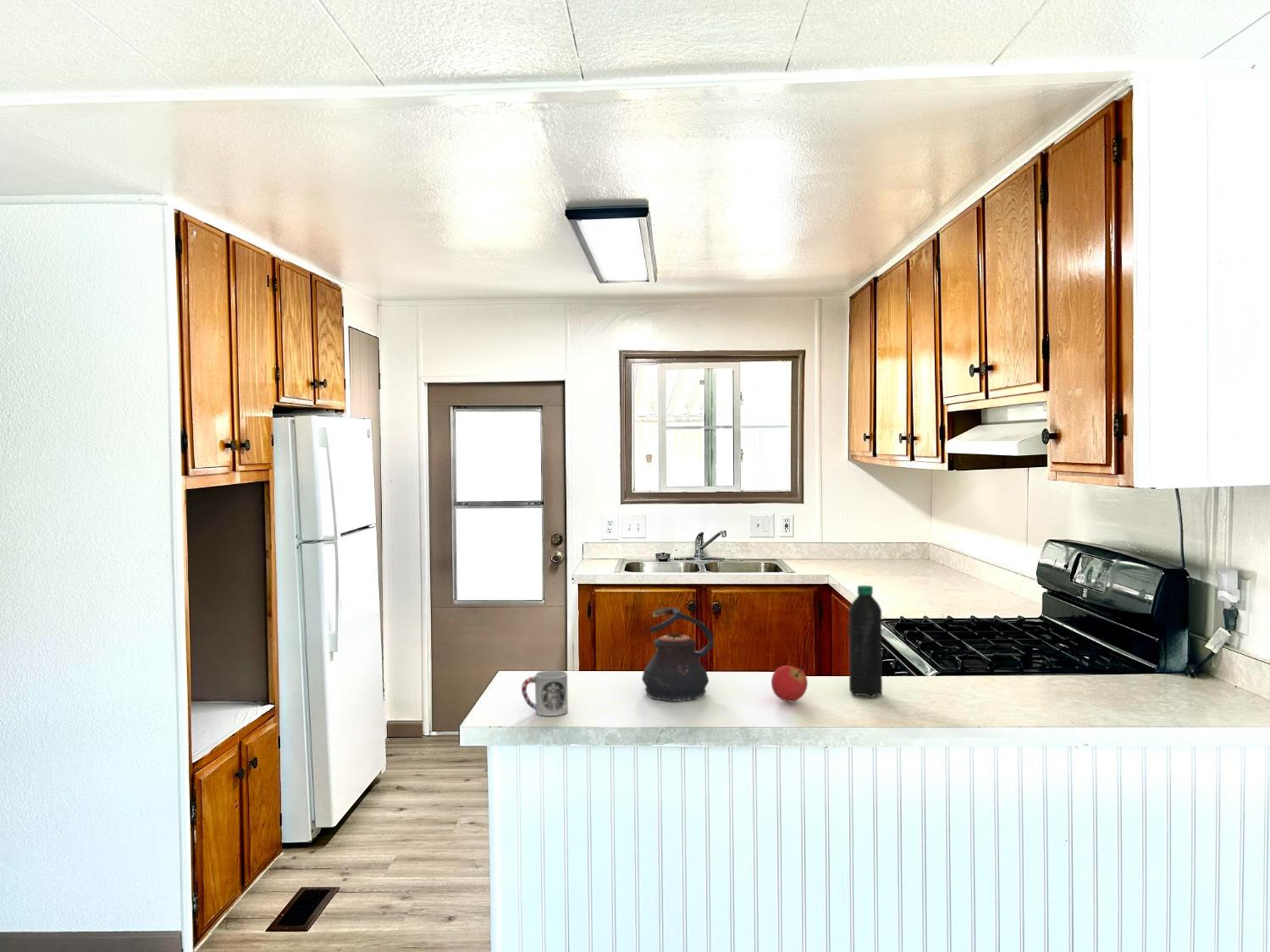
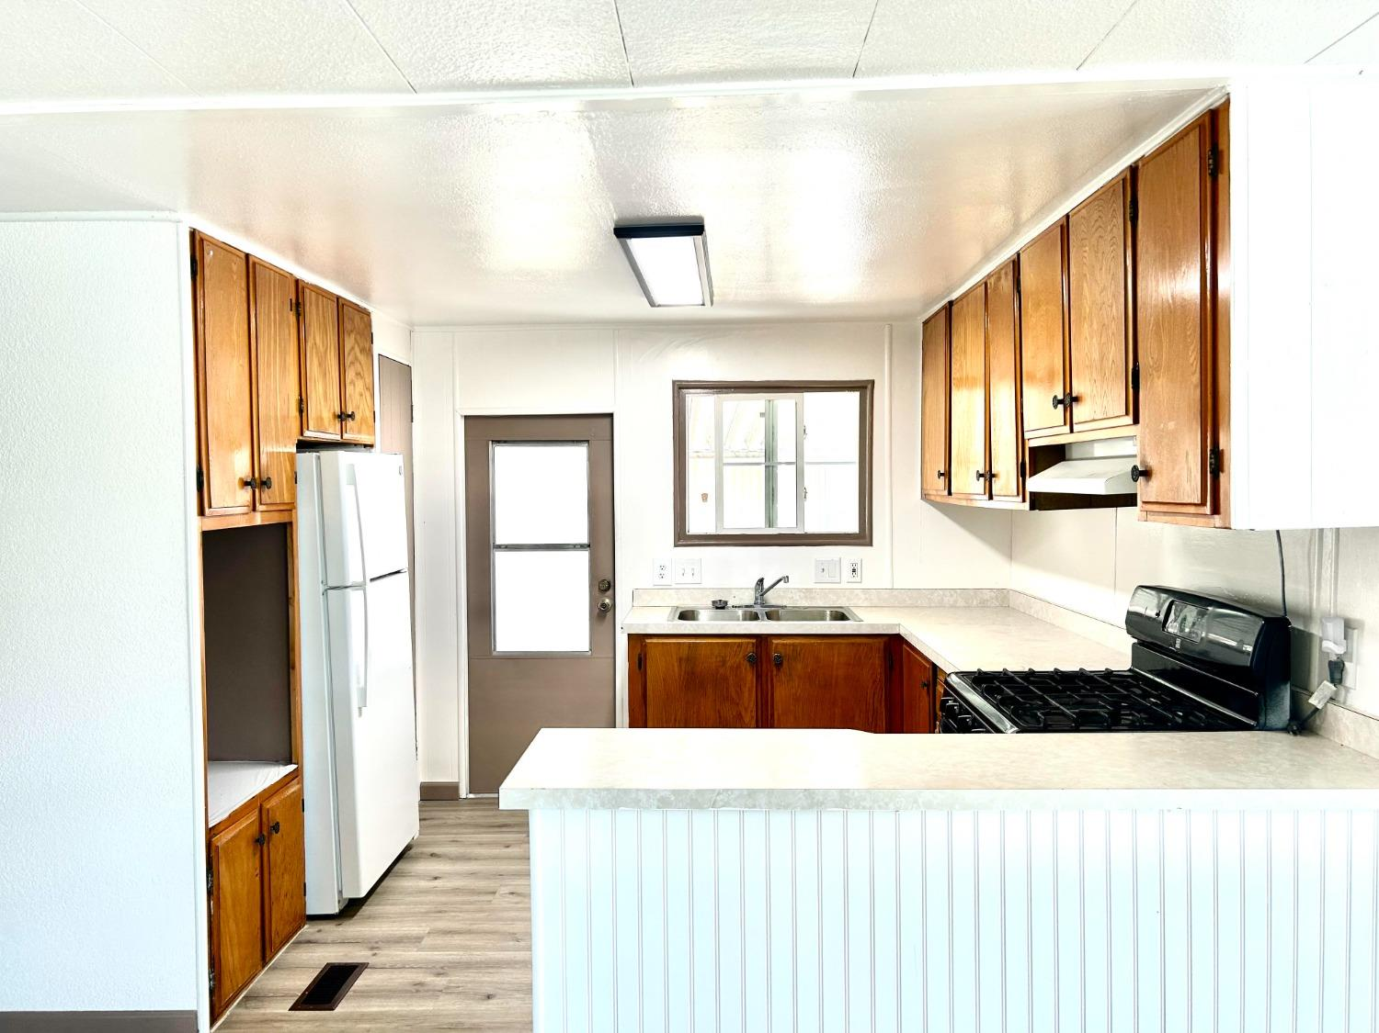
- fruit (789, 683)
- teapot (676, 651)
- water bottle (865, 640)
- cup (544, 693)
